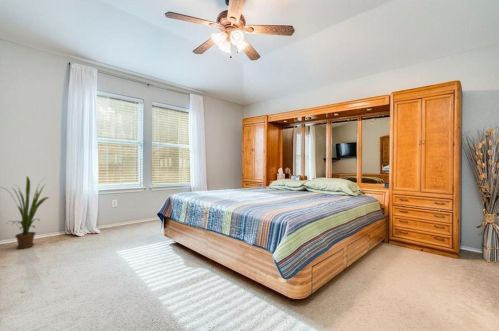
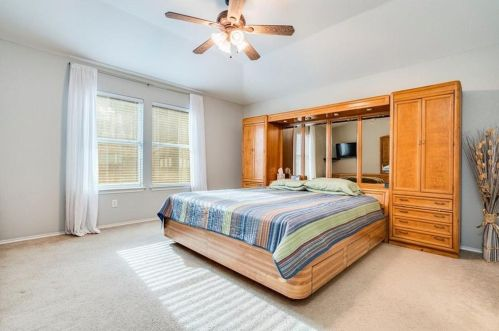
- house plant (23, 211)
